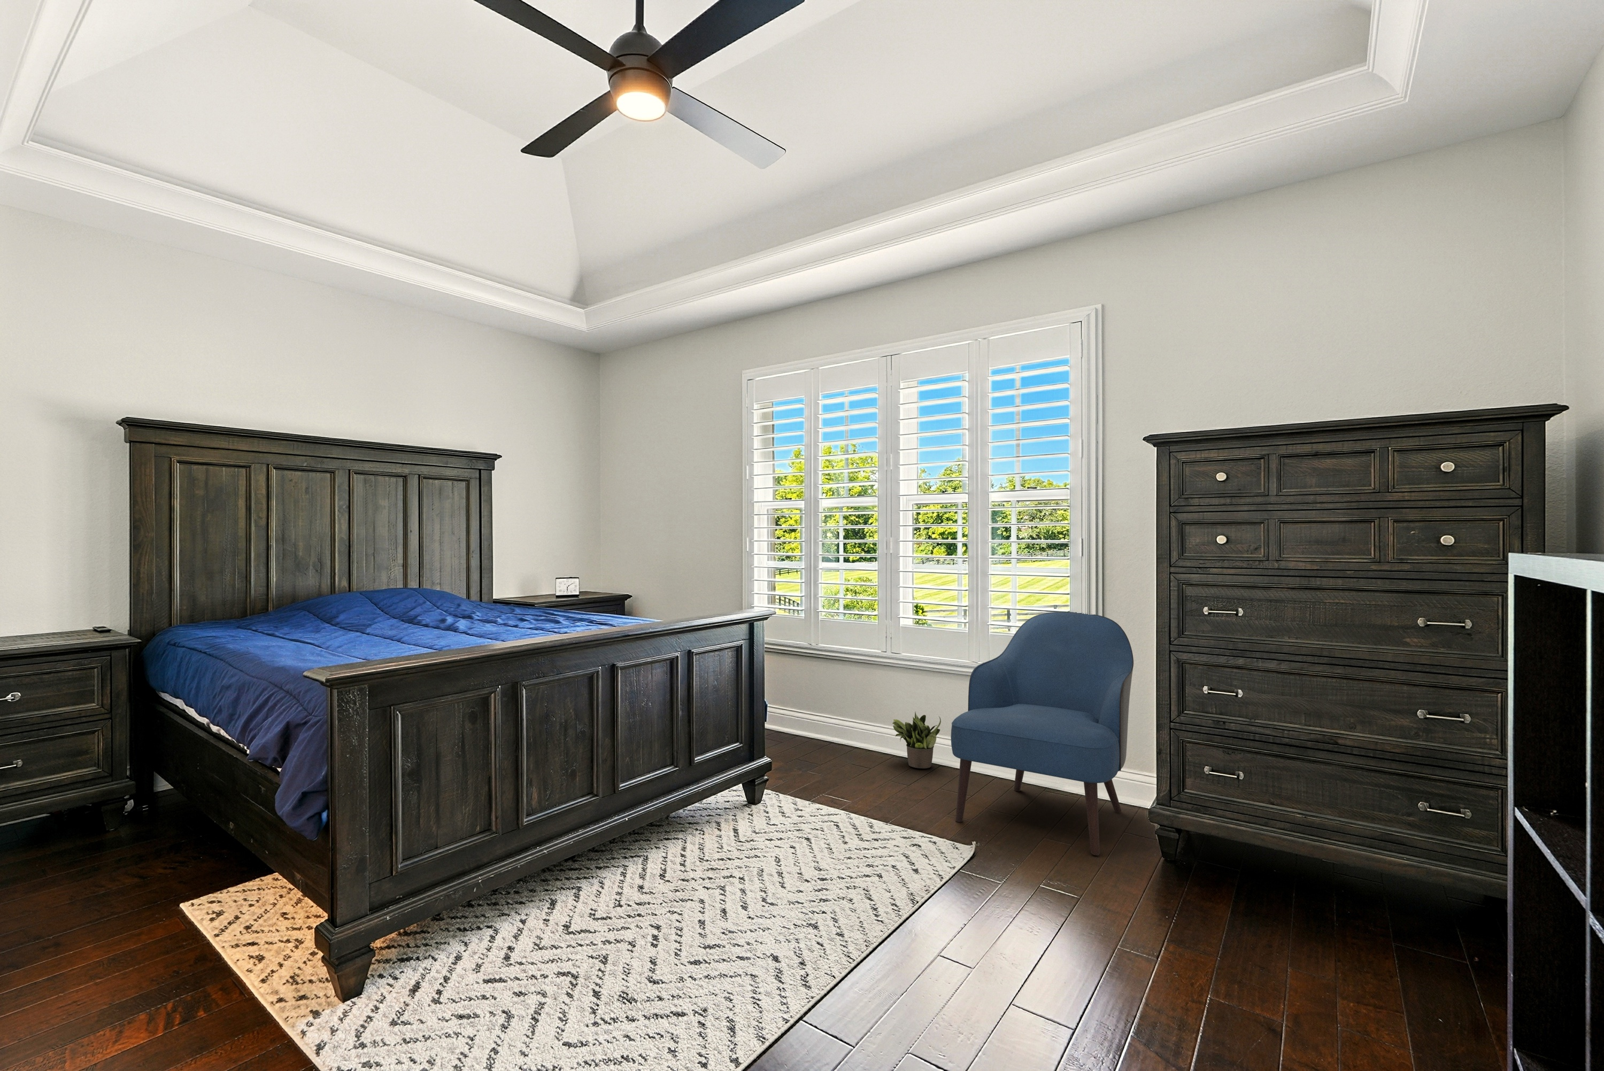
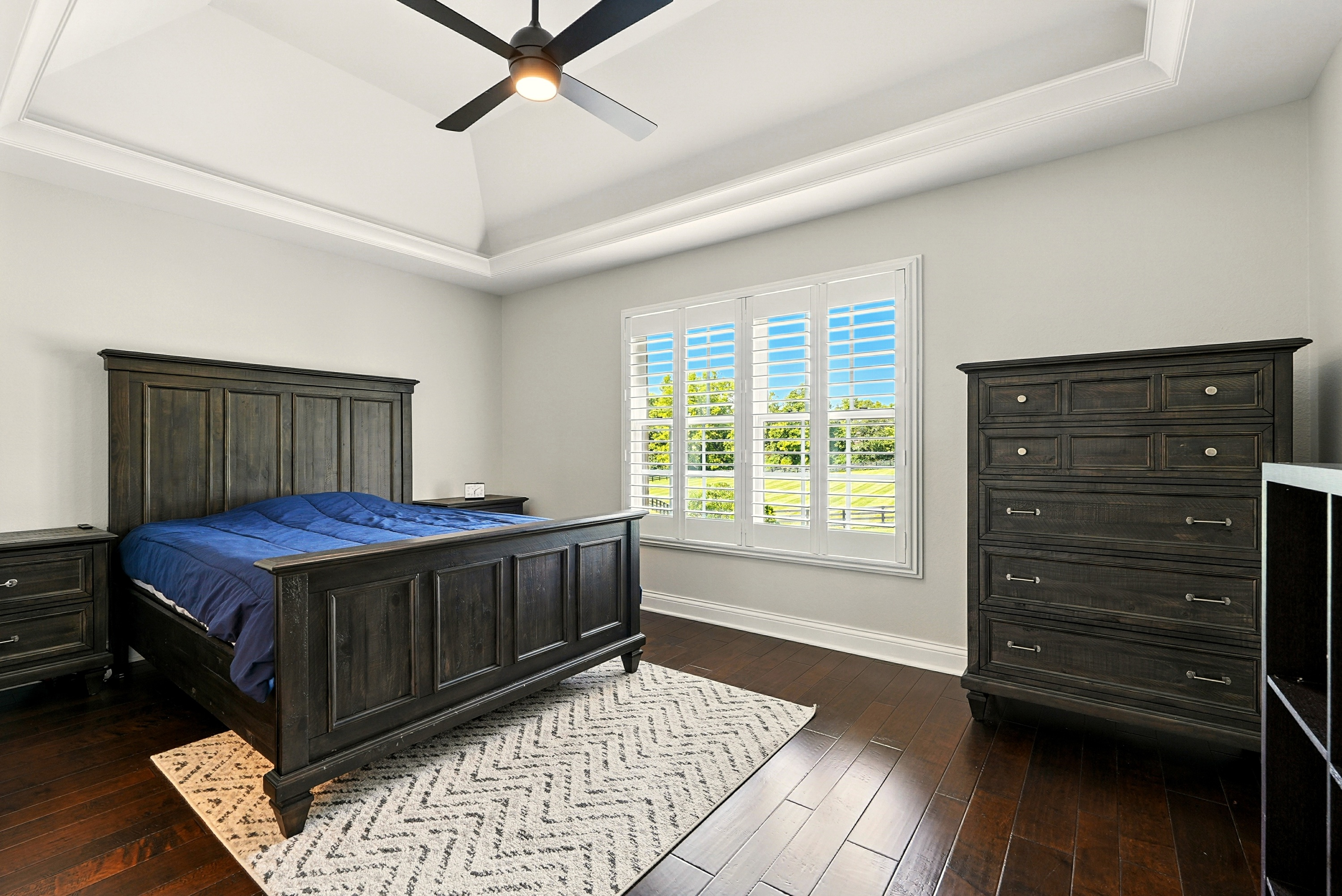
- potted plant (916, 738)
- armchair (1049, 716)
